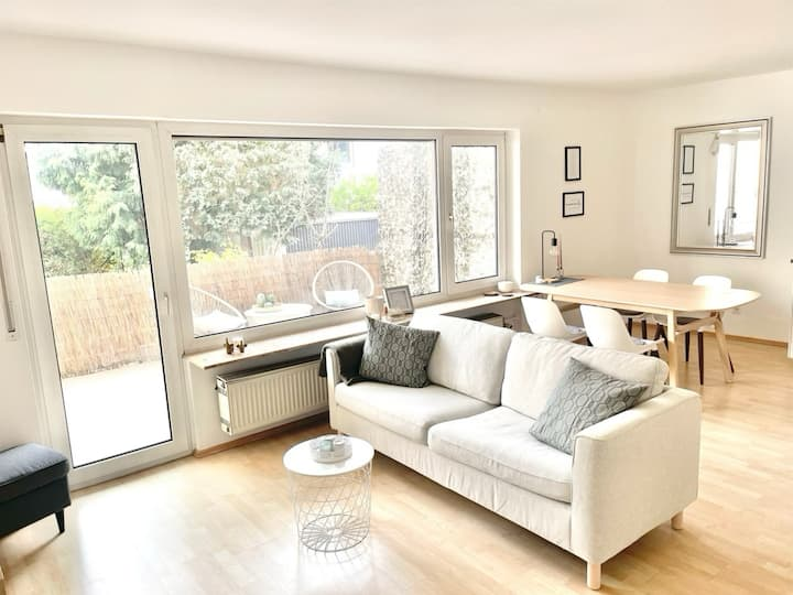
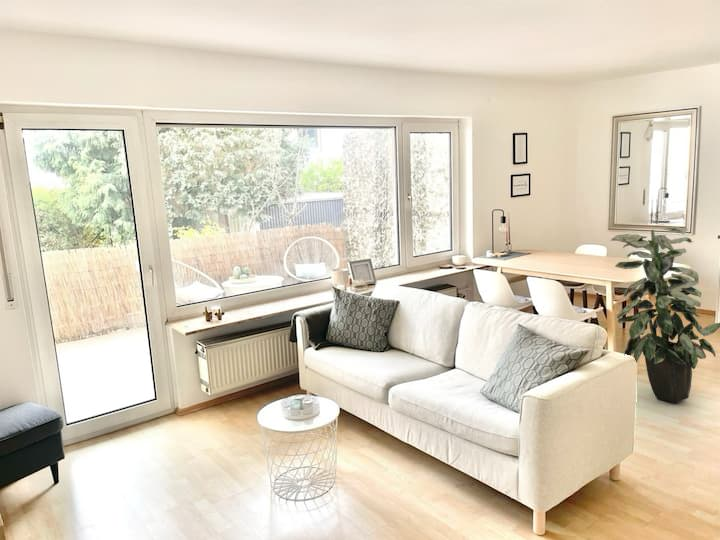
+ indoor plant (663, 314)
